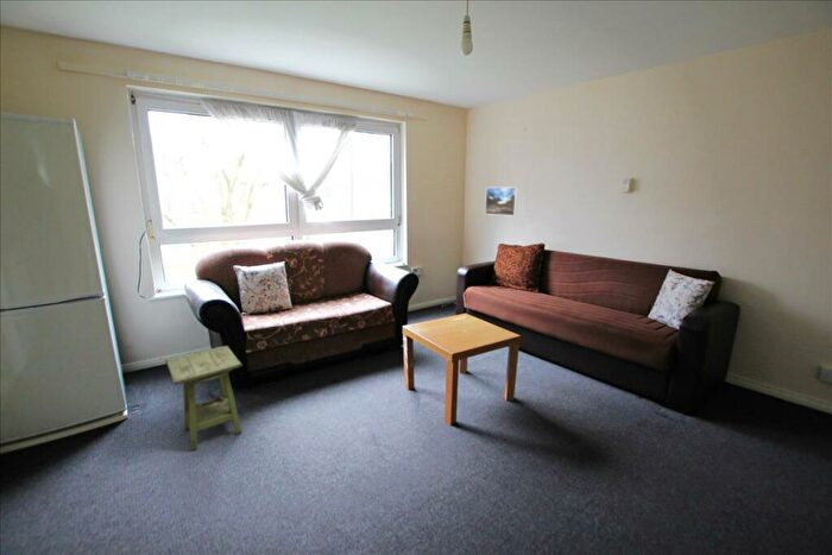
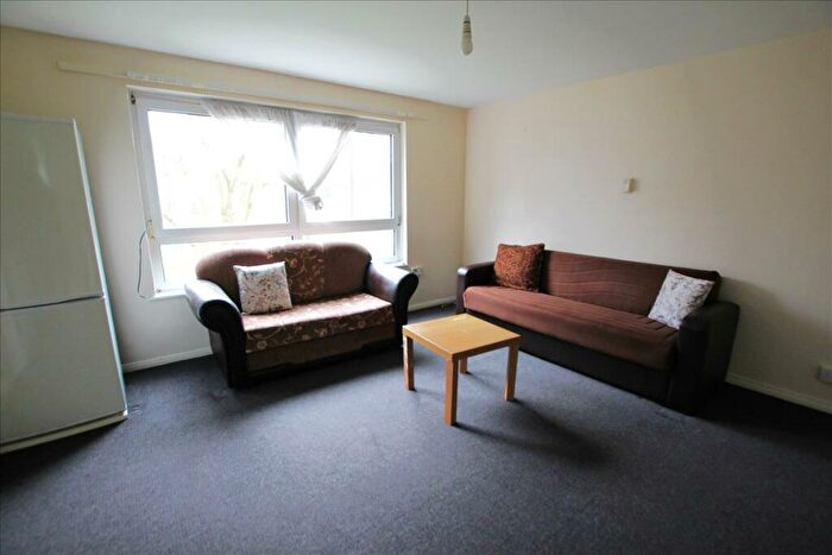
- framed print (500, 201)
- side table (208, 401)
